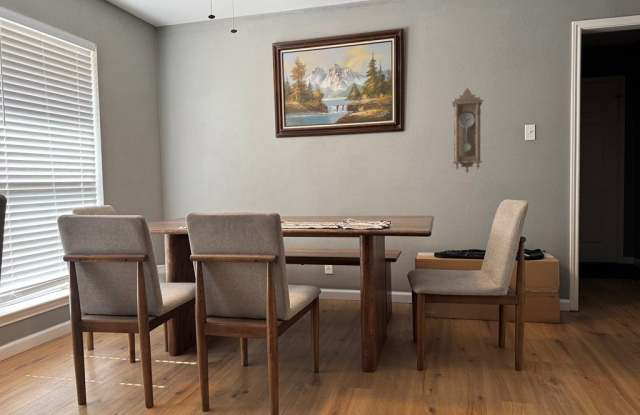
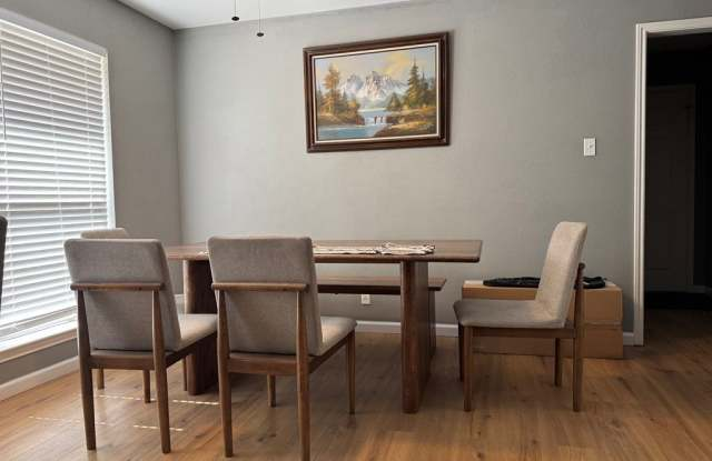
- pendulum clock (466, 131)
